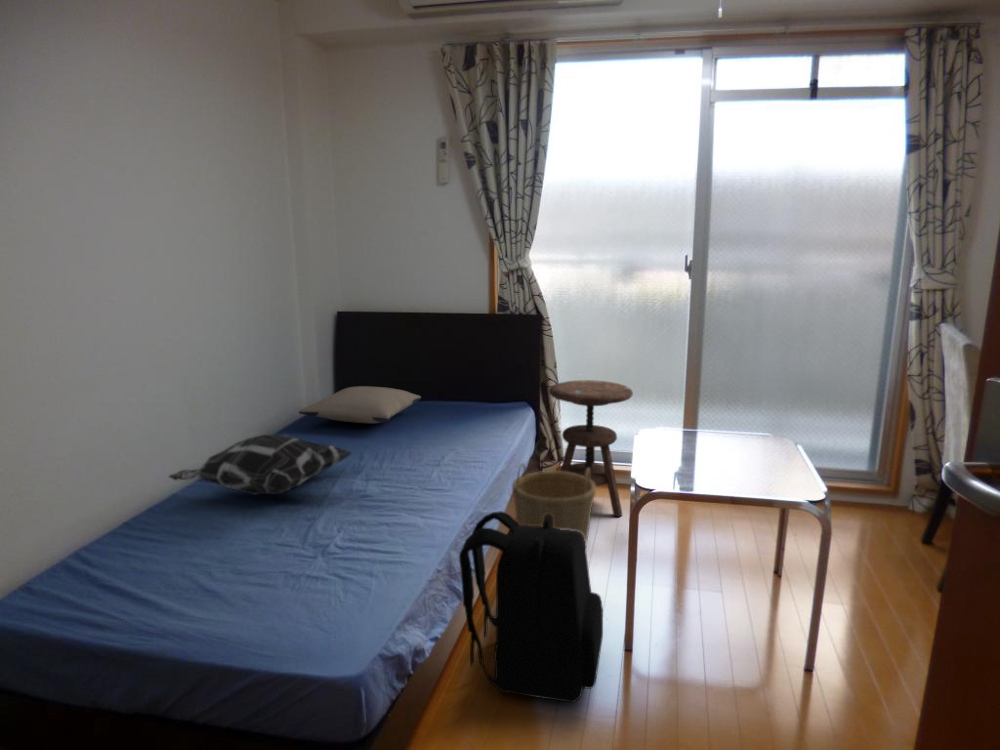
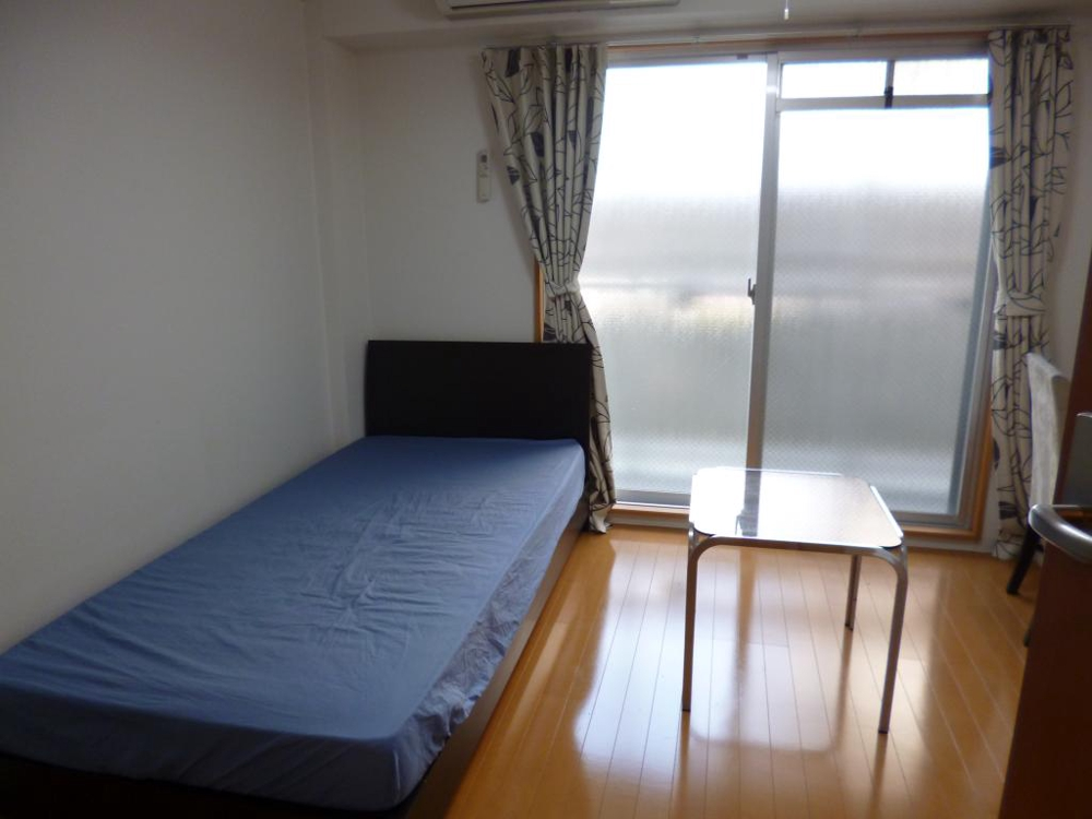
- side table (589, 447)
- pillow (362, 405)
- decorative pillow (264, 464)
- basket (553, 521)
- backpack (532, 597)
